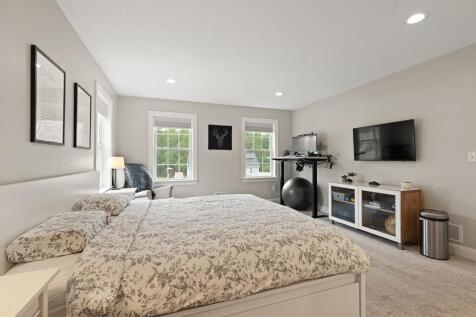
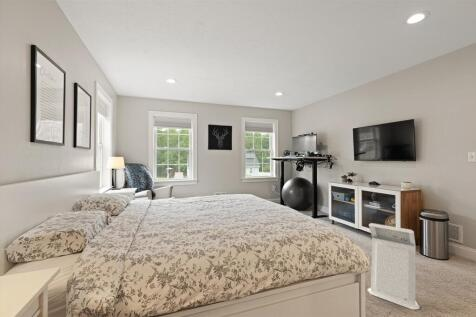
+ lectern (392, 260)
